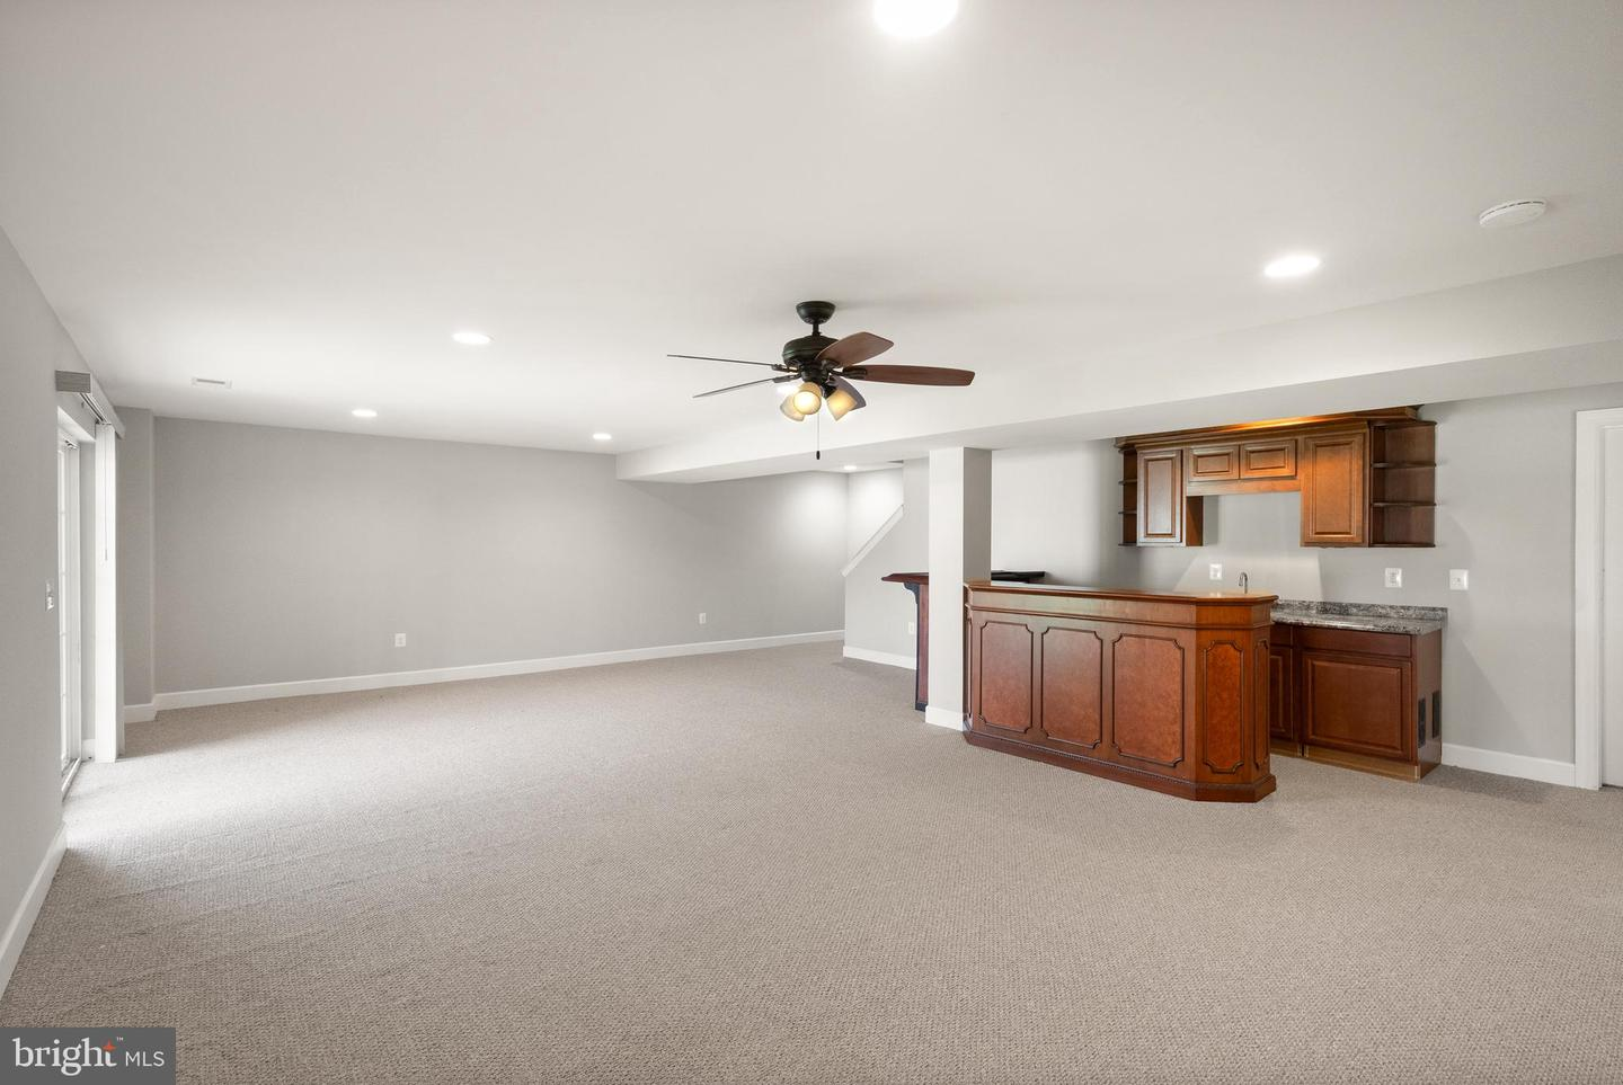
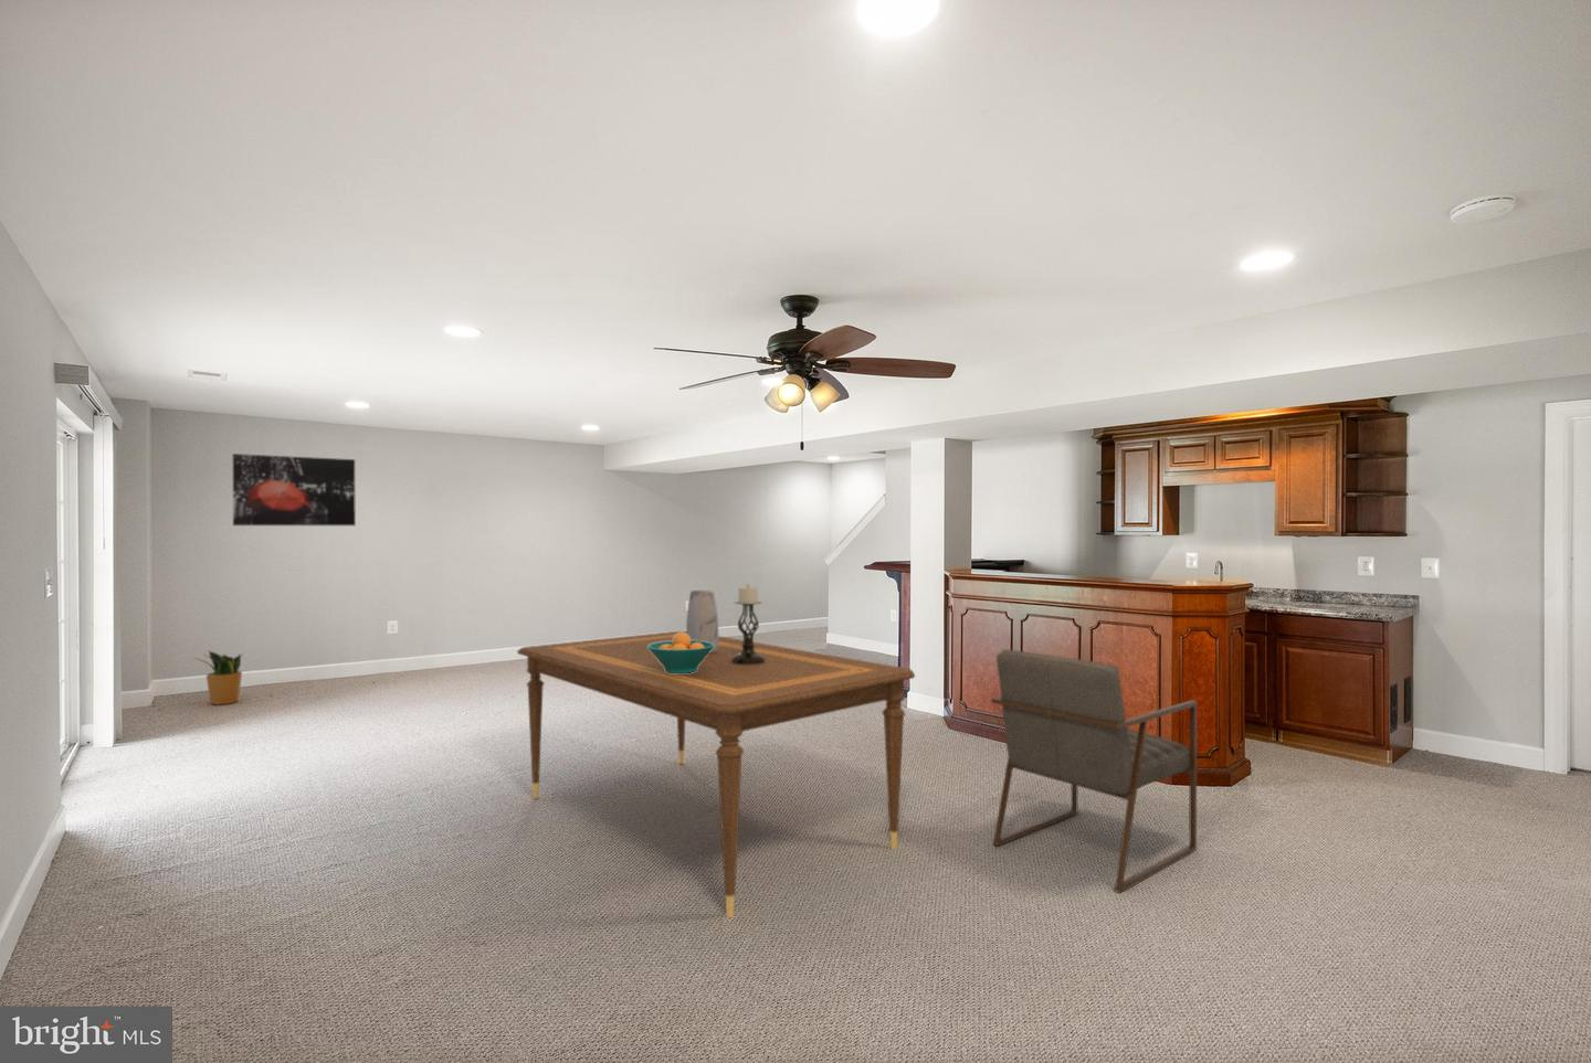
+ potted plant (221, 676)
+ dining table (705, 726)
+ vase (702, 620)
+ candle holder (748, 624)
+ wall art (296, 491)
+ chair (1094, 749)
+ fruit bowl (680, 651)
